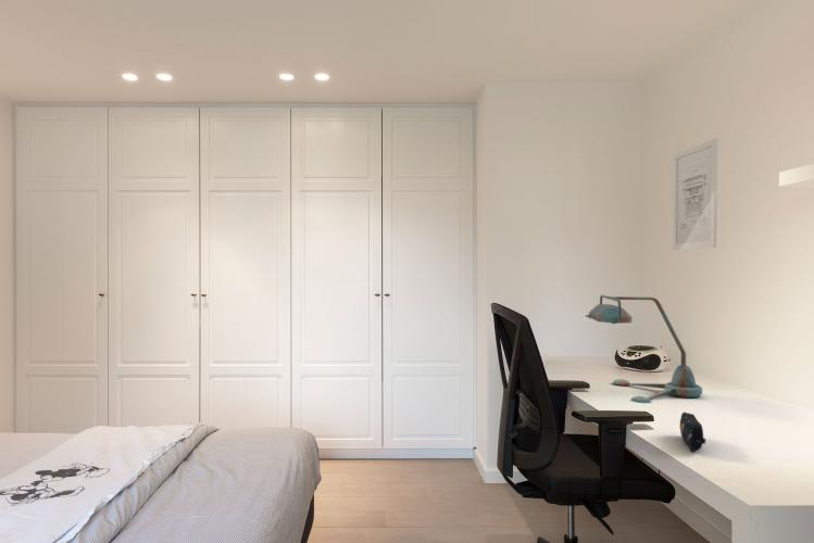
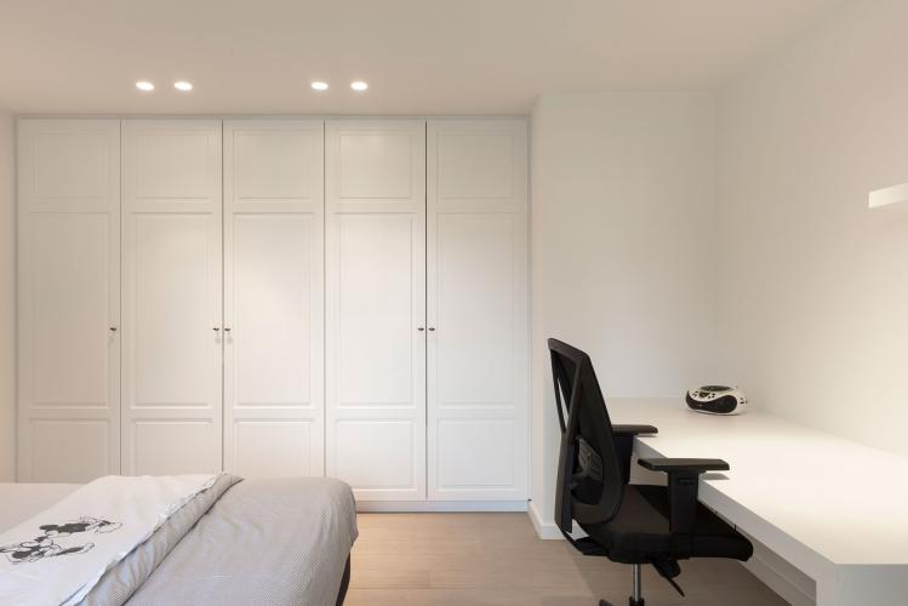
- pencil case (690, 430)
- desk lamp (631, 321)
- wall art (693, 198)
